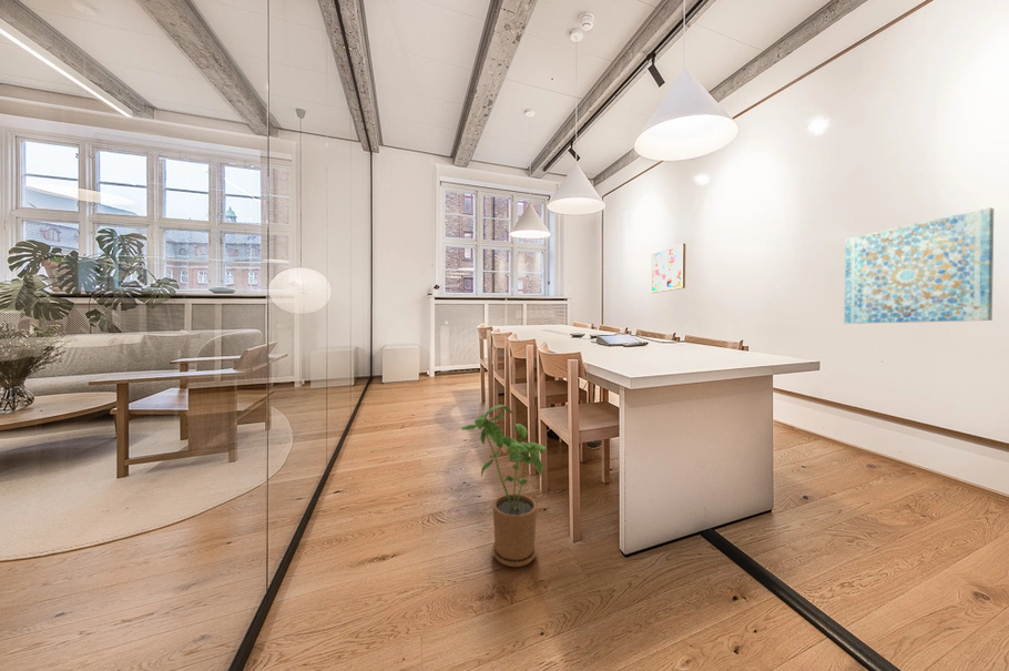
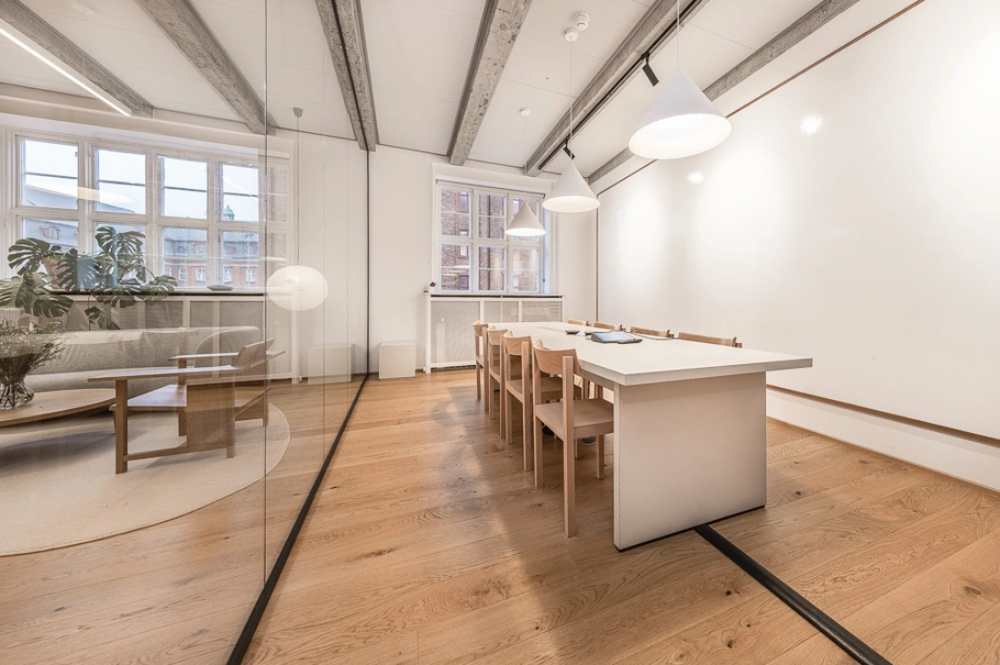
- wall art (666, 270)
- house plant (513, 477)
- wall art (908, 274)
